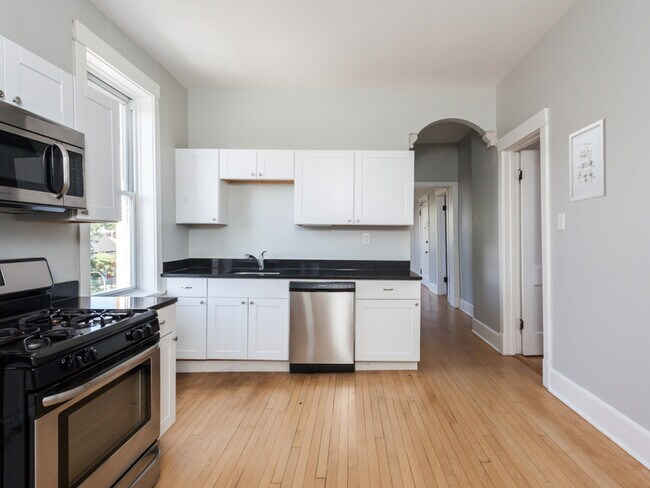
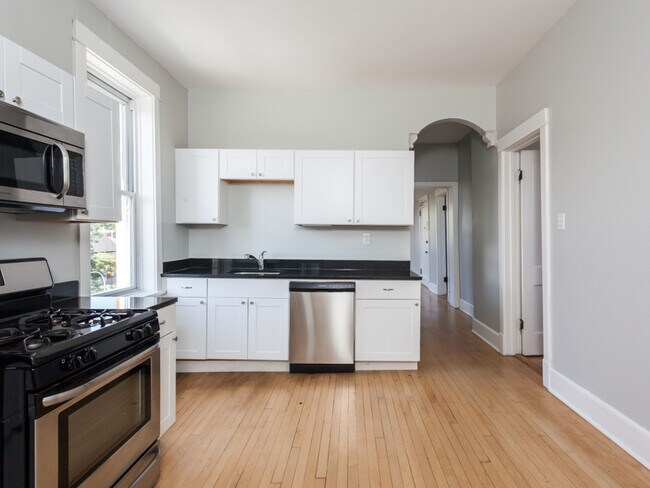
- wall art (586, 163)
